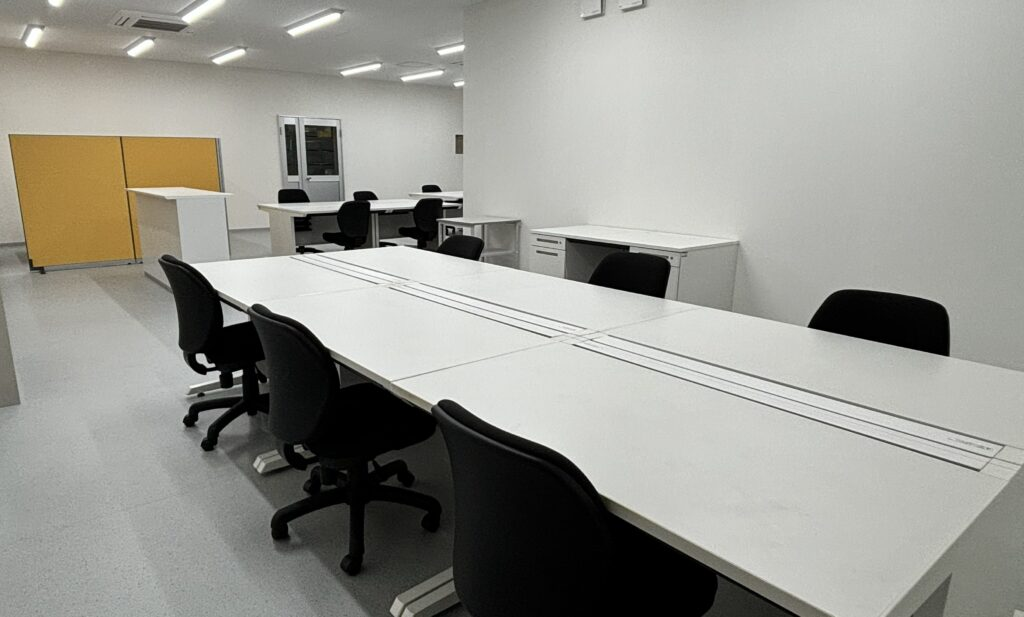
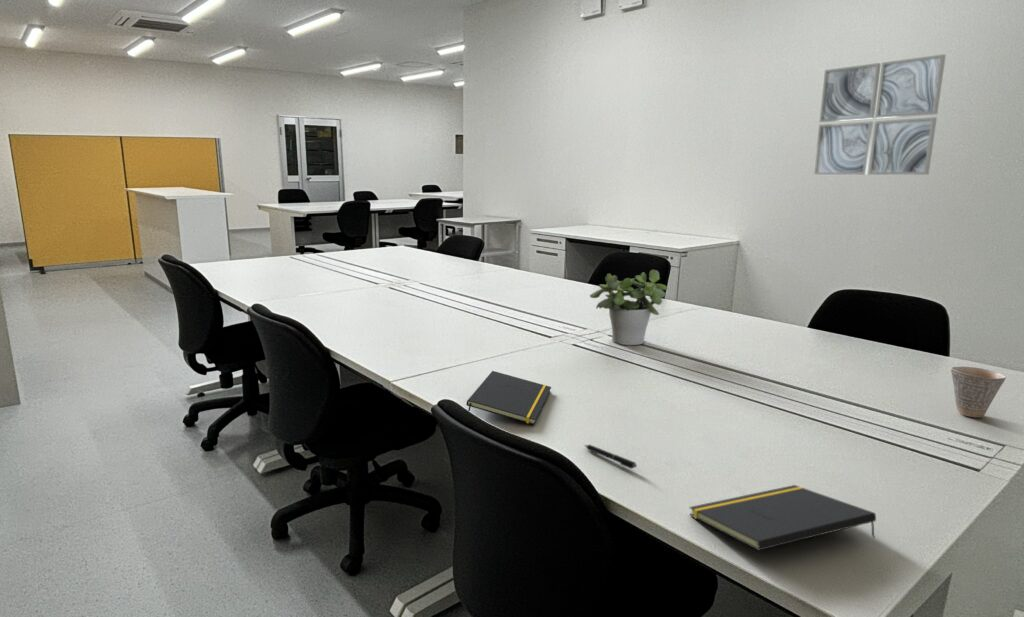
+ cup (974, 392)
+ notepad (778, 514)
+ notepad (511, 395)
+ potted plant (631, 307)
+ pen (608, 454)
+ wall art (873, 118)
